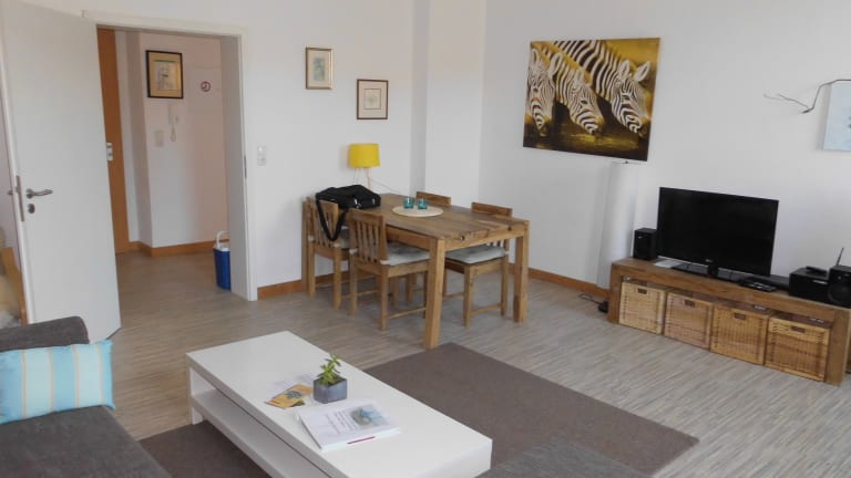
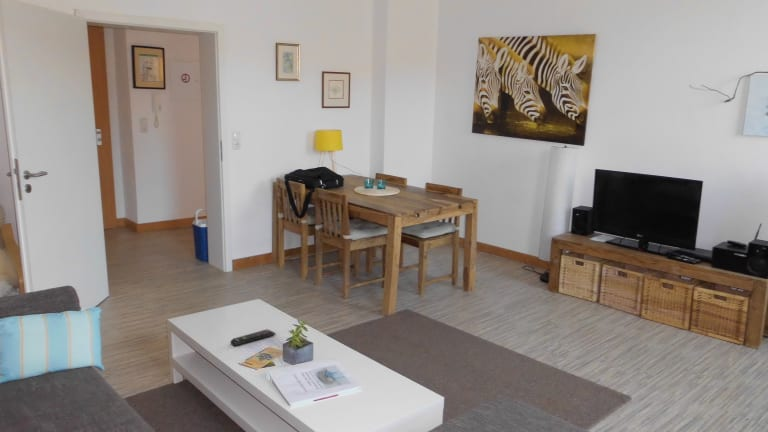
+ remote control (253, 337)
